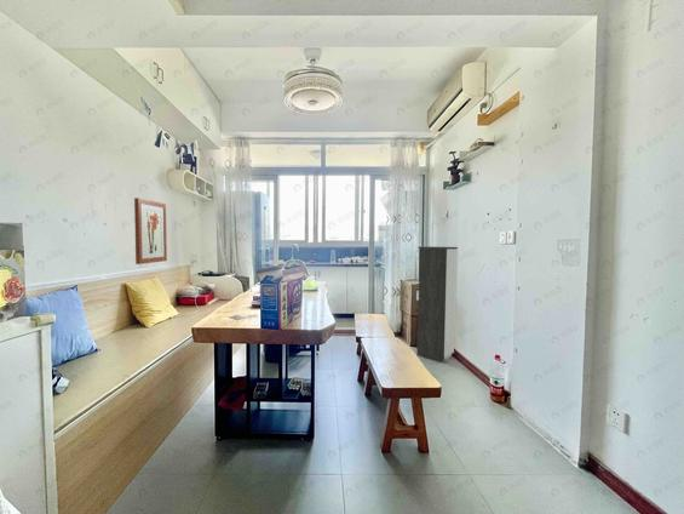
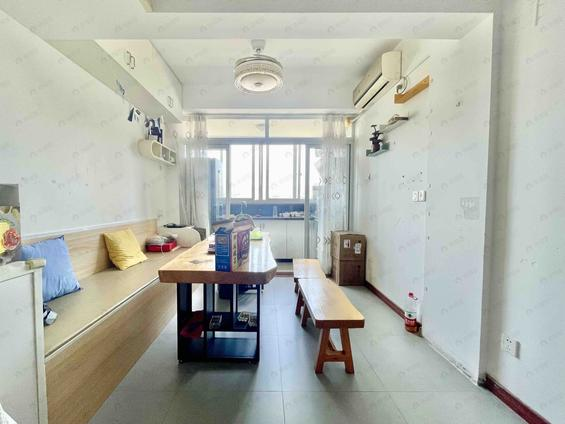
- wall art (151, 232)
- storage cabinet (436, 302)
